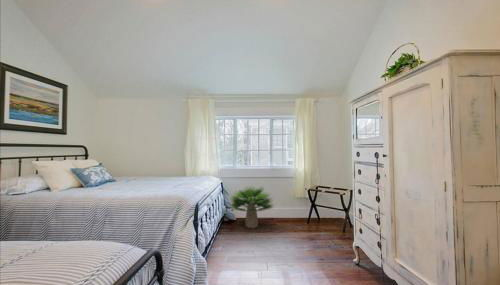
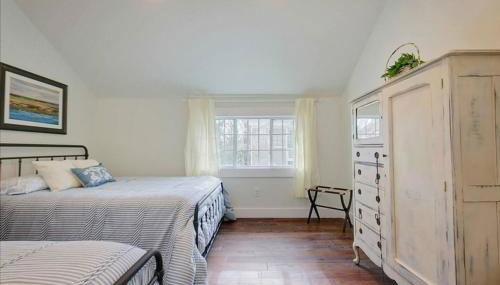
- potted plant (251, 205)
